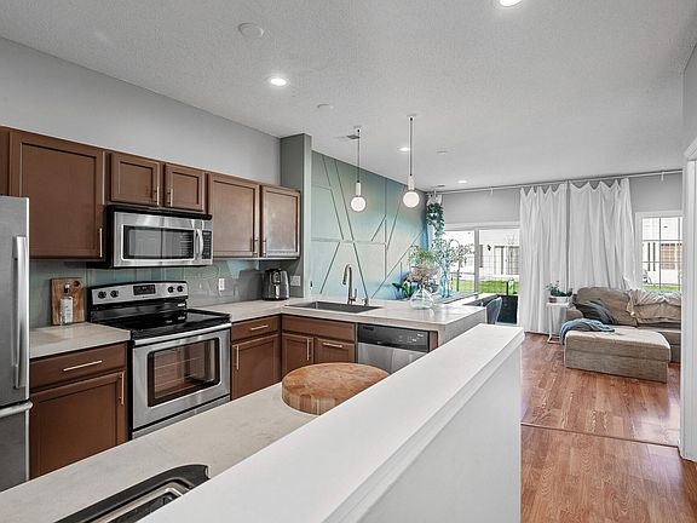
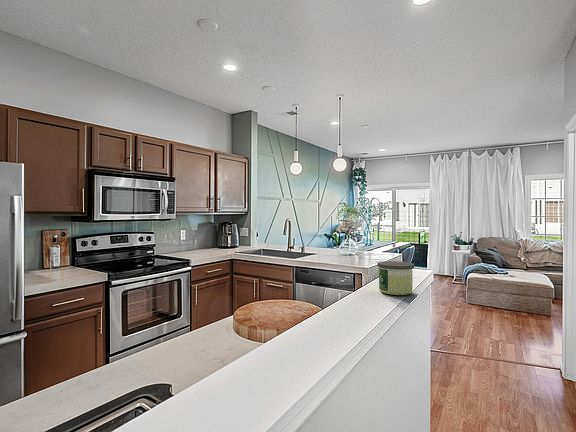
+ candle (395, 277)
